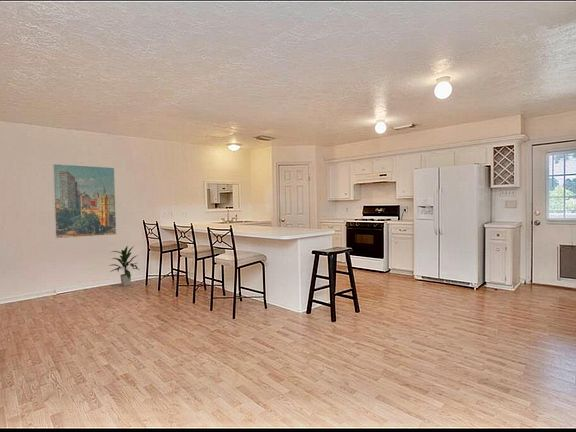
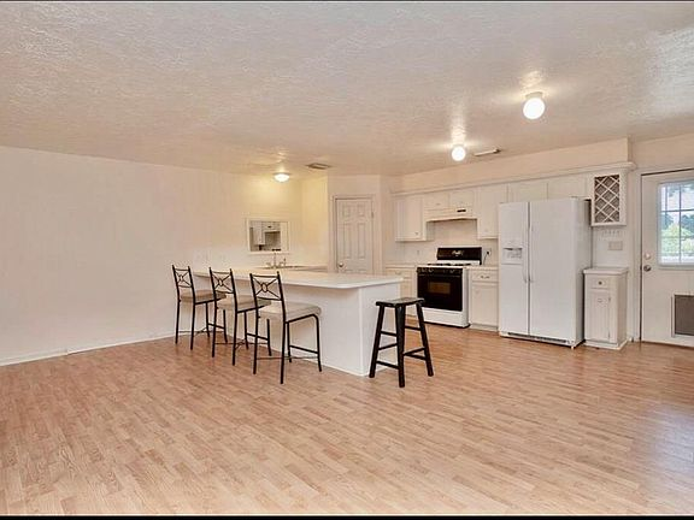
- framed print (86, 201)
- indoor plant (125, 265)
